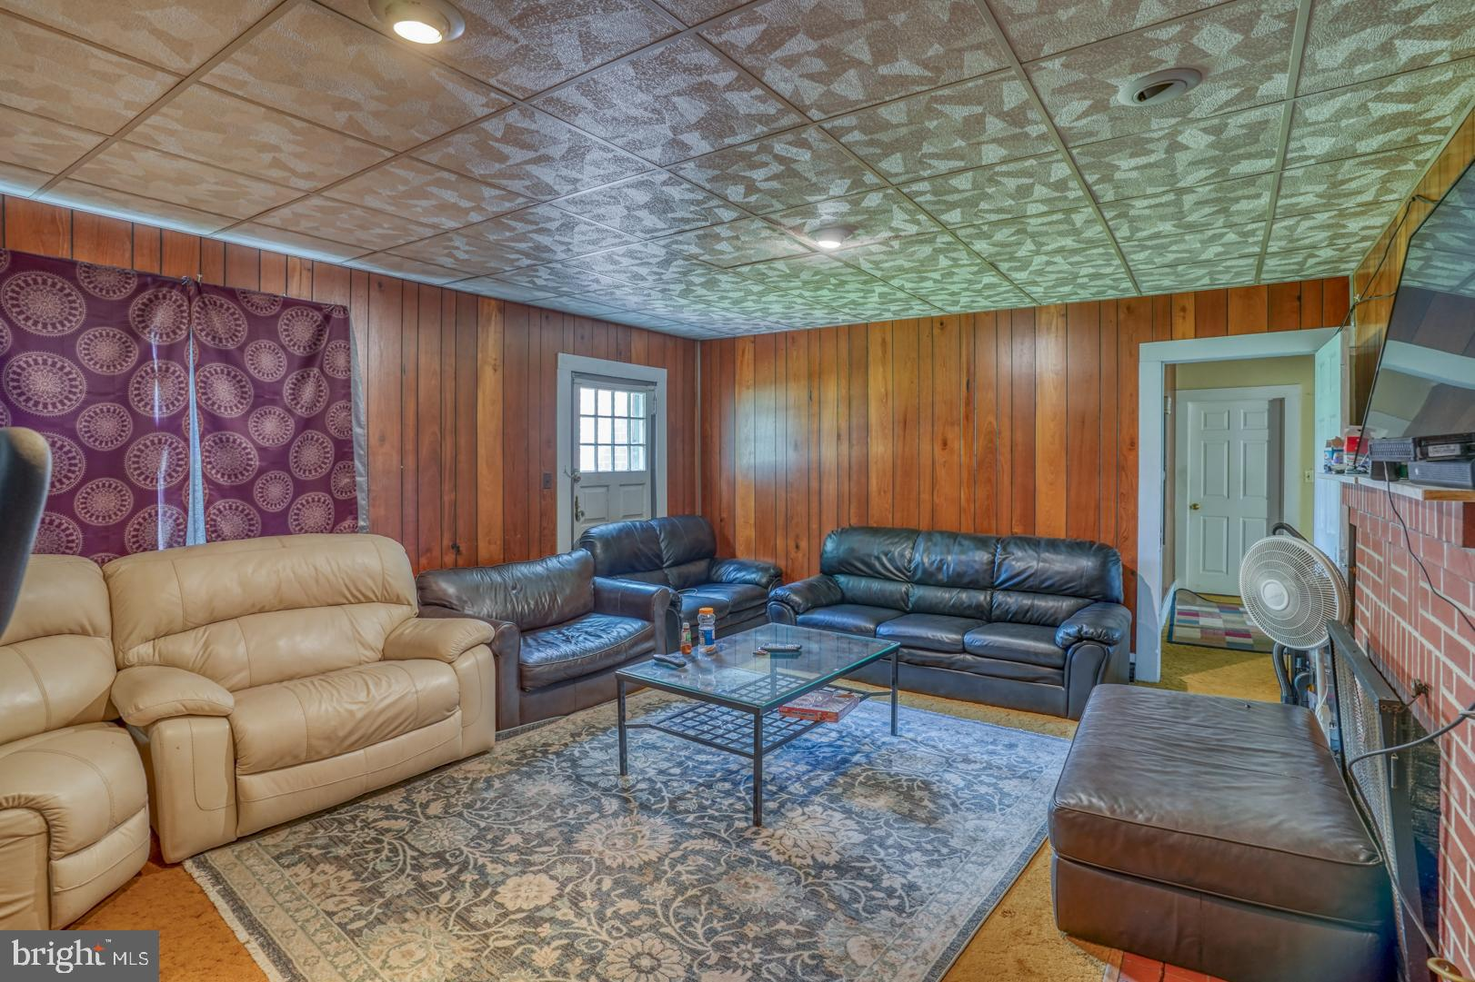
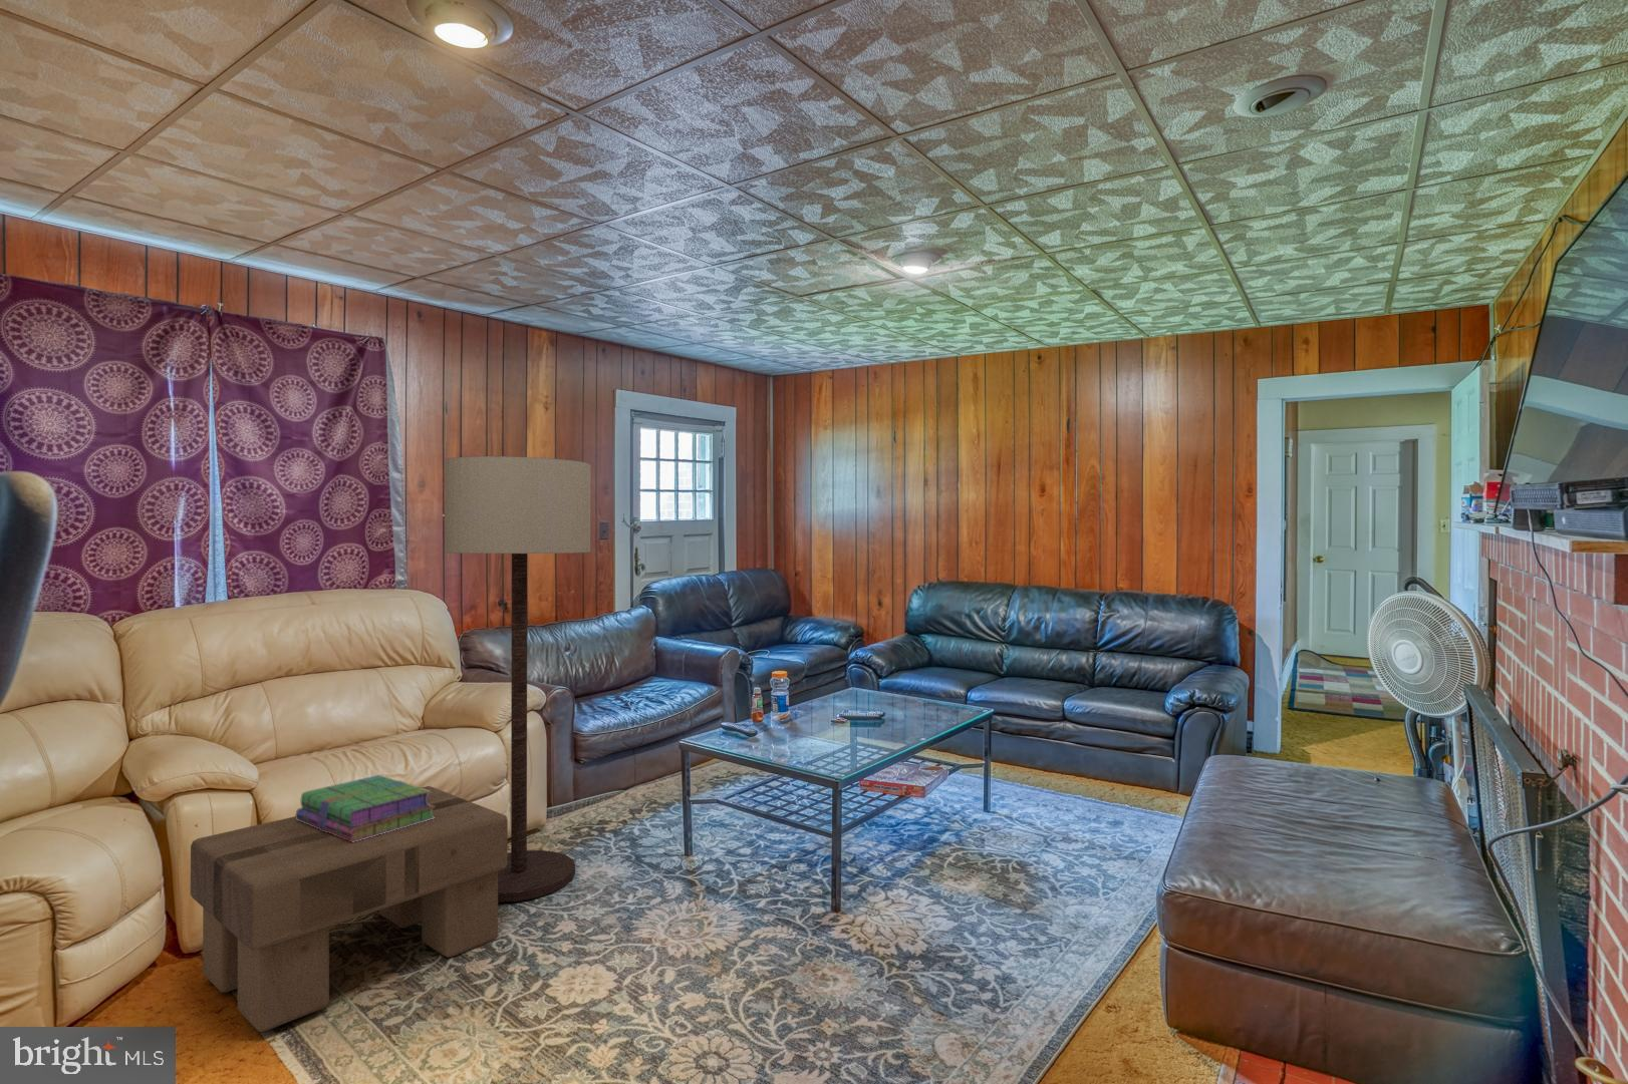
+ stack of books (366, 806)
+ footstool (356, 892)
+ floor lamp (519, 671)
